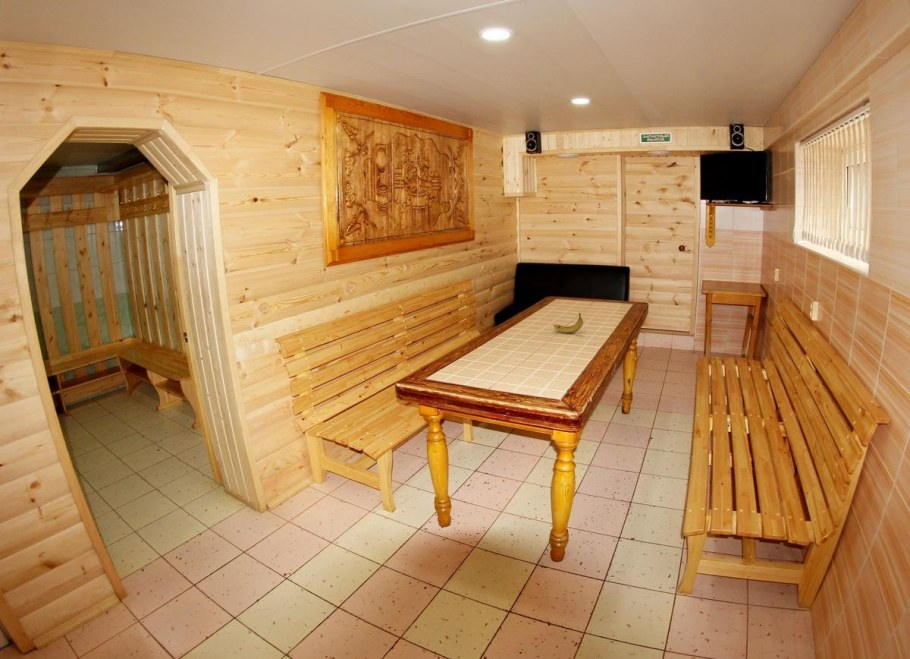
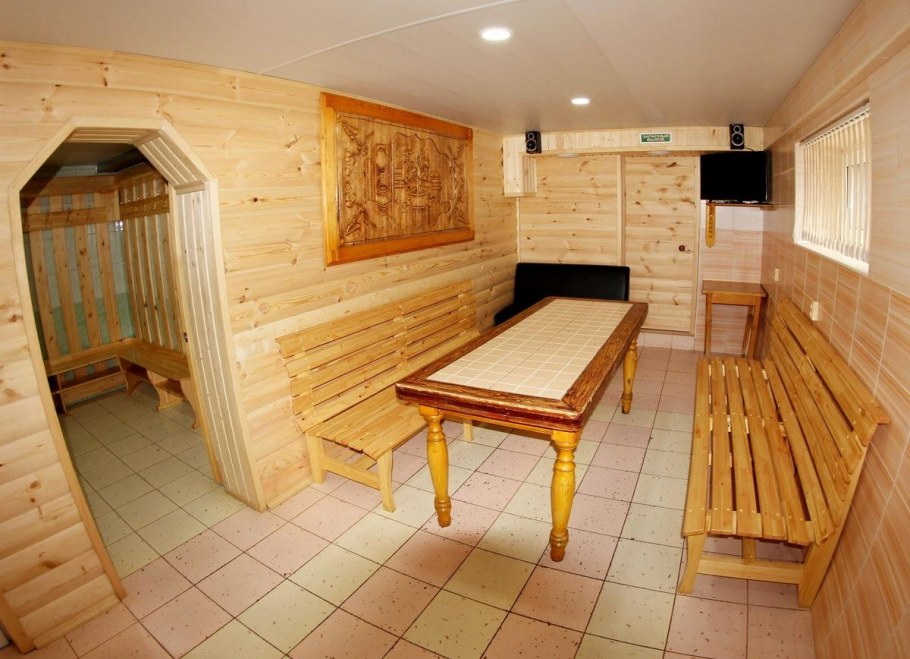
- fruit (570, 326)
